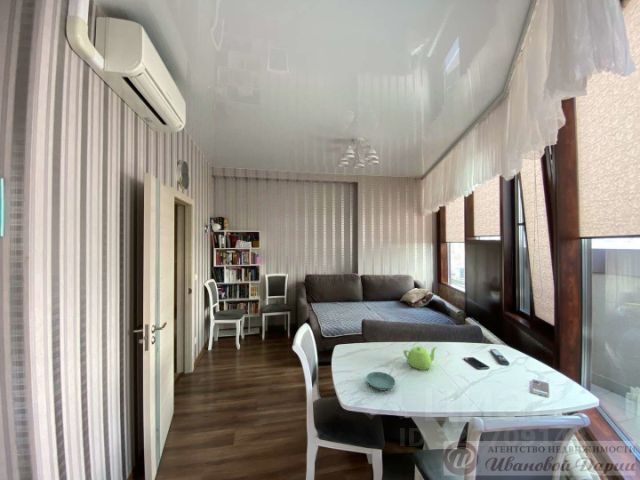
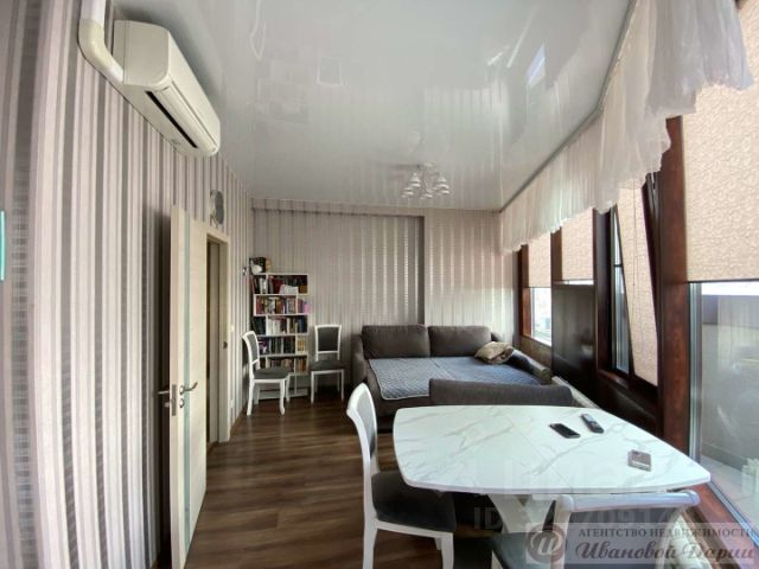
- teapot (420, 355)
- saucer (380, 381)
